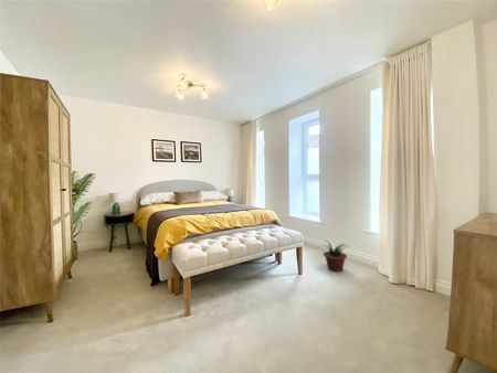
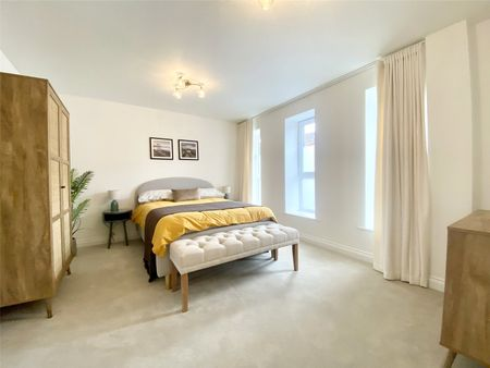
- potted plant (335, 255)
